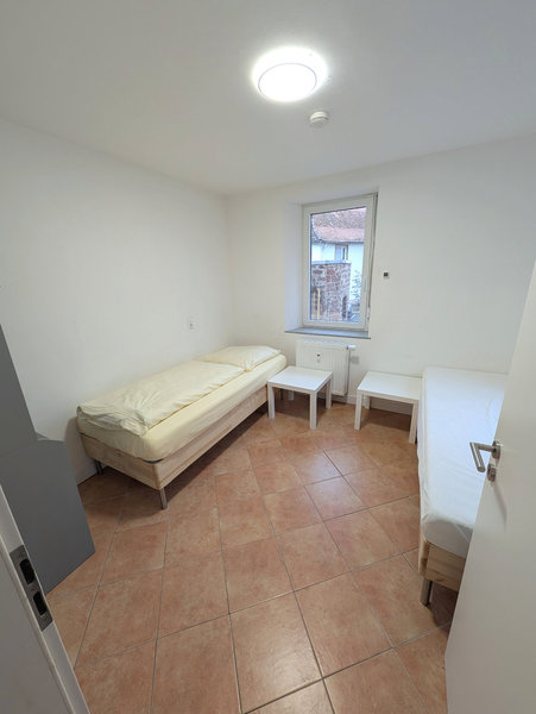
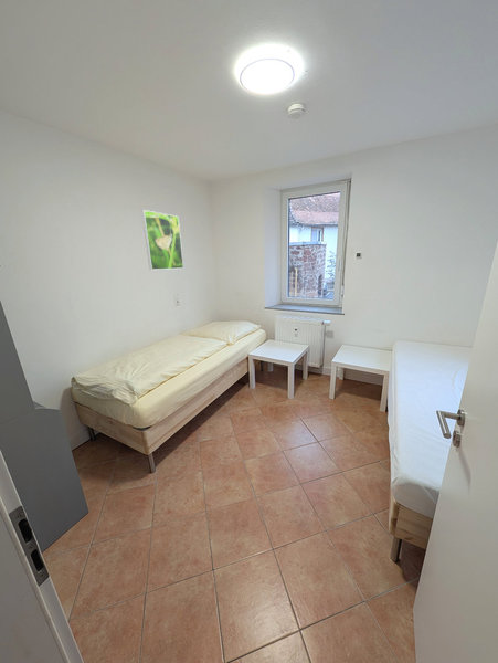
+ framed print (165, 242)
